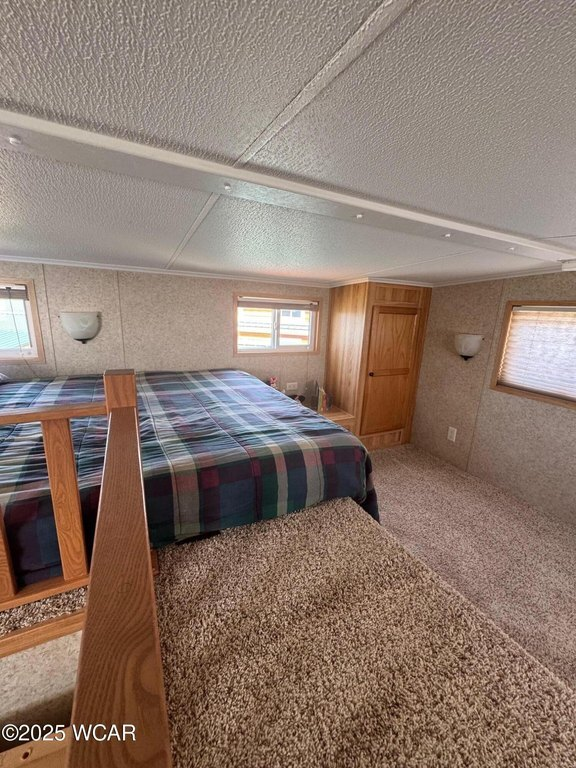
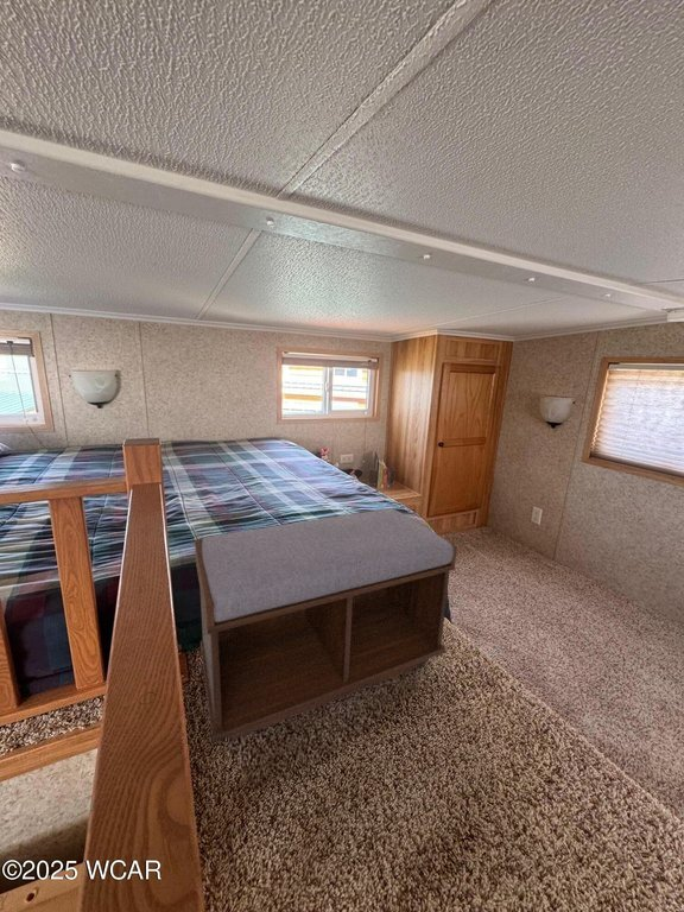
+ bench (325, 602)
